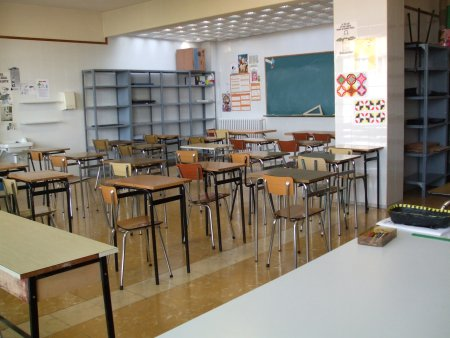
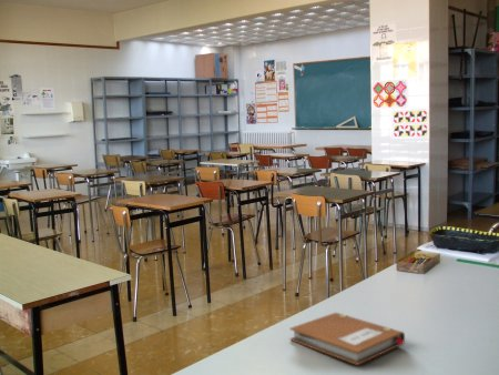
+ notebook (348, 336)
